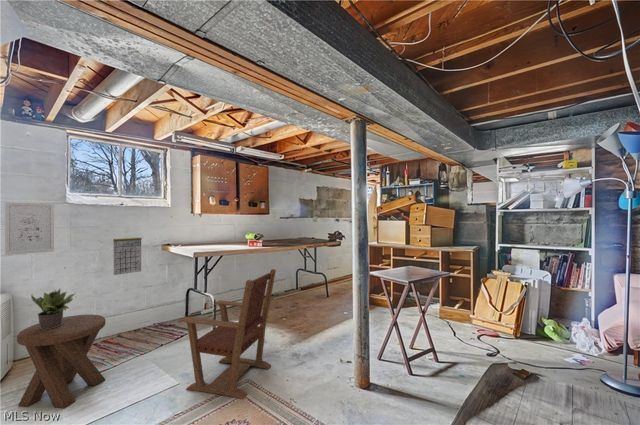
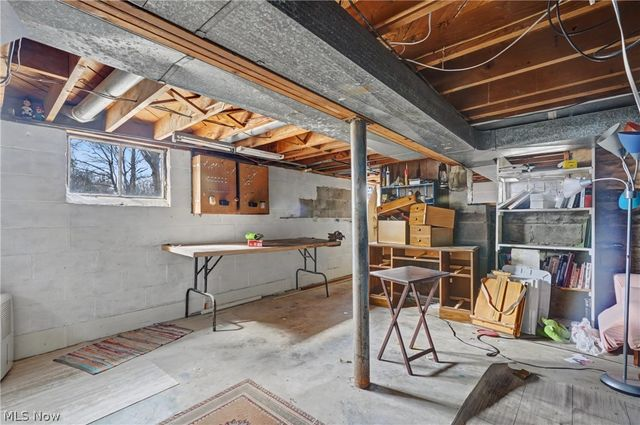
- music stool (64, 358)
- armchair (231, 324)
- wall art (30, 227)
- potted plant (53, 307)
- calendar (127, 251)
